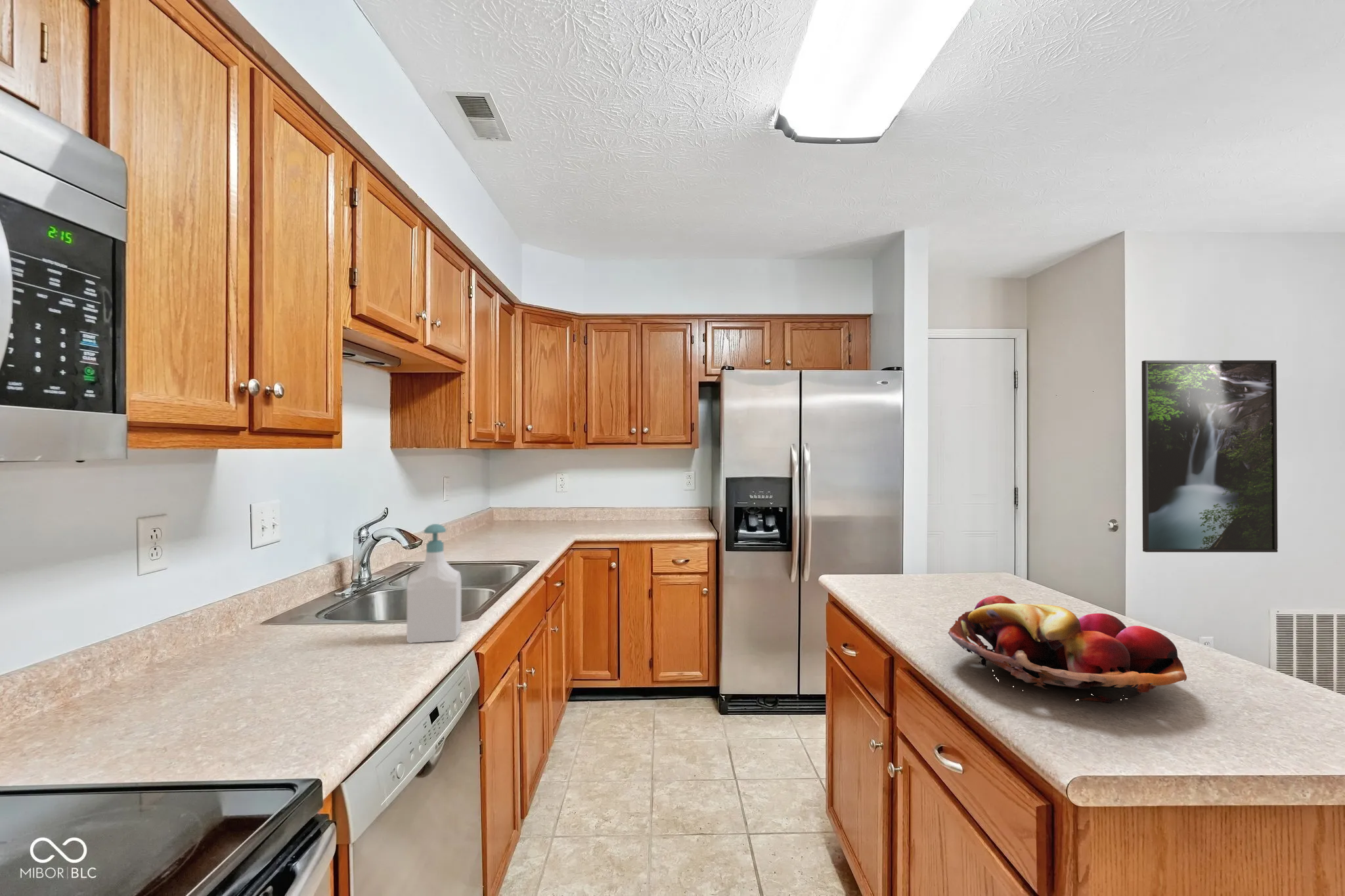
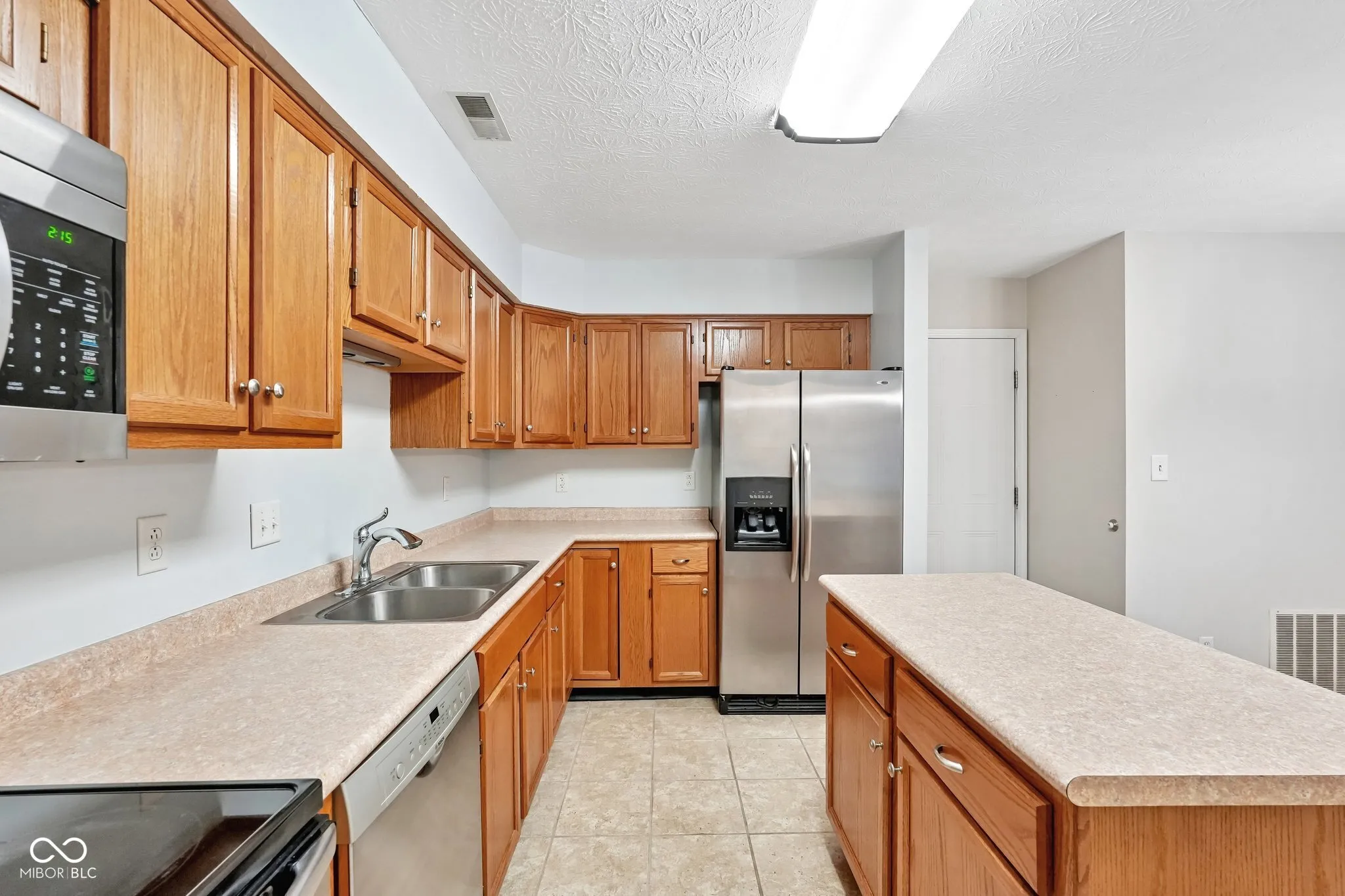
- fruit basket (1057, 641)
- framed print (1209, 456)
- soap bottle (435, 580)
